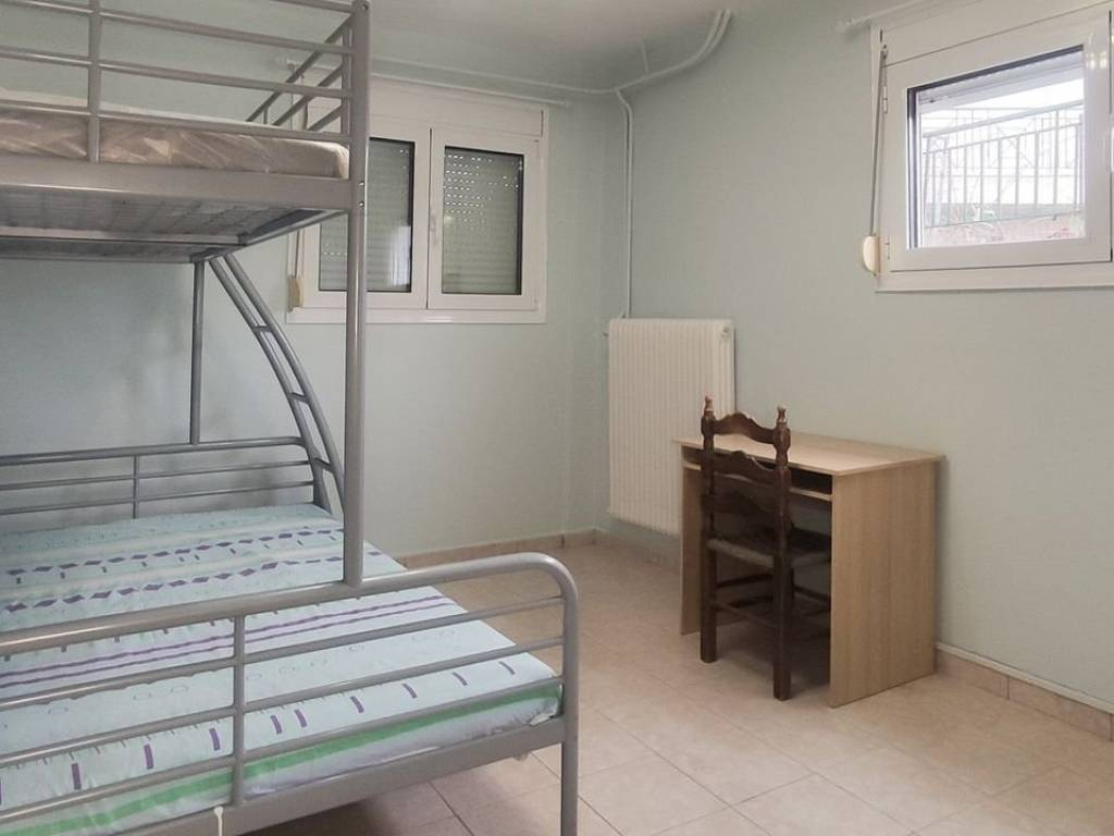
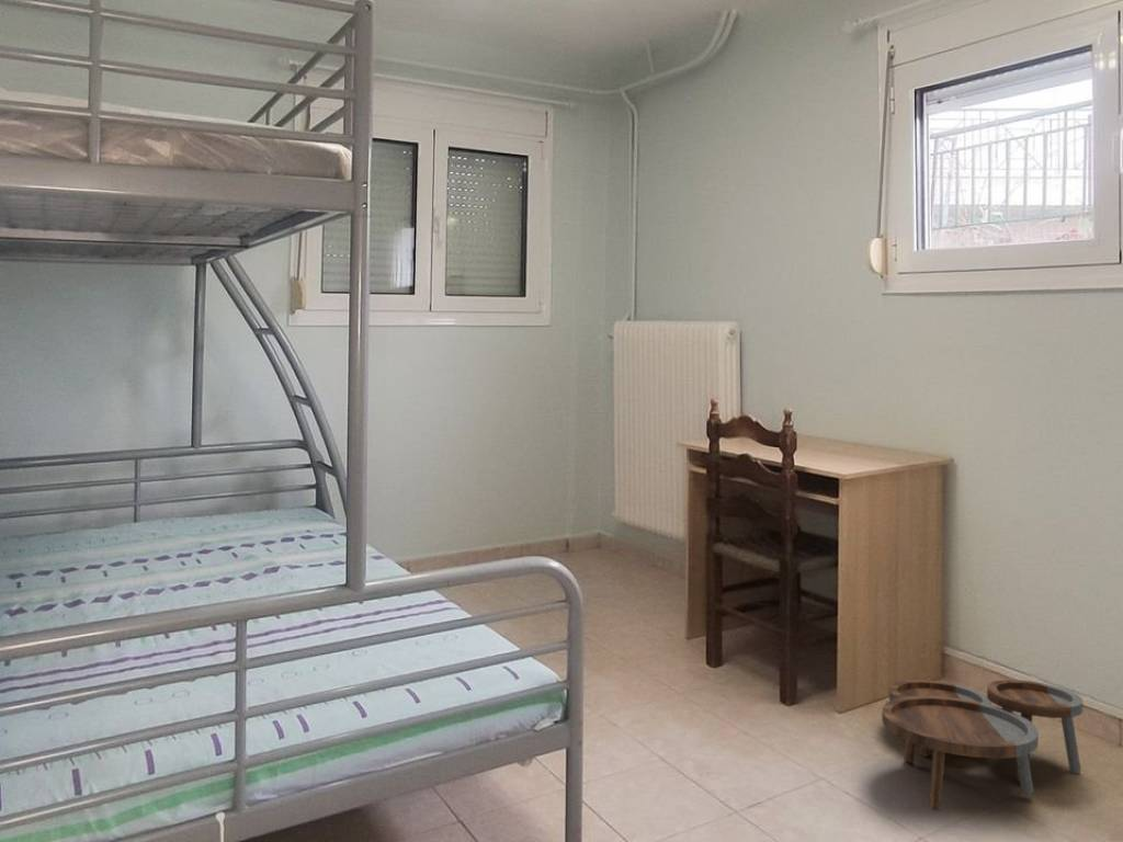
+ nesting tables (978, 731)
